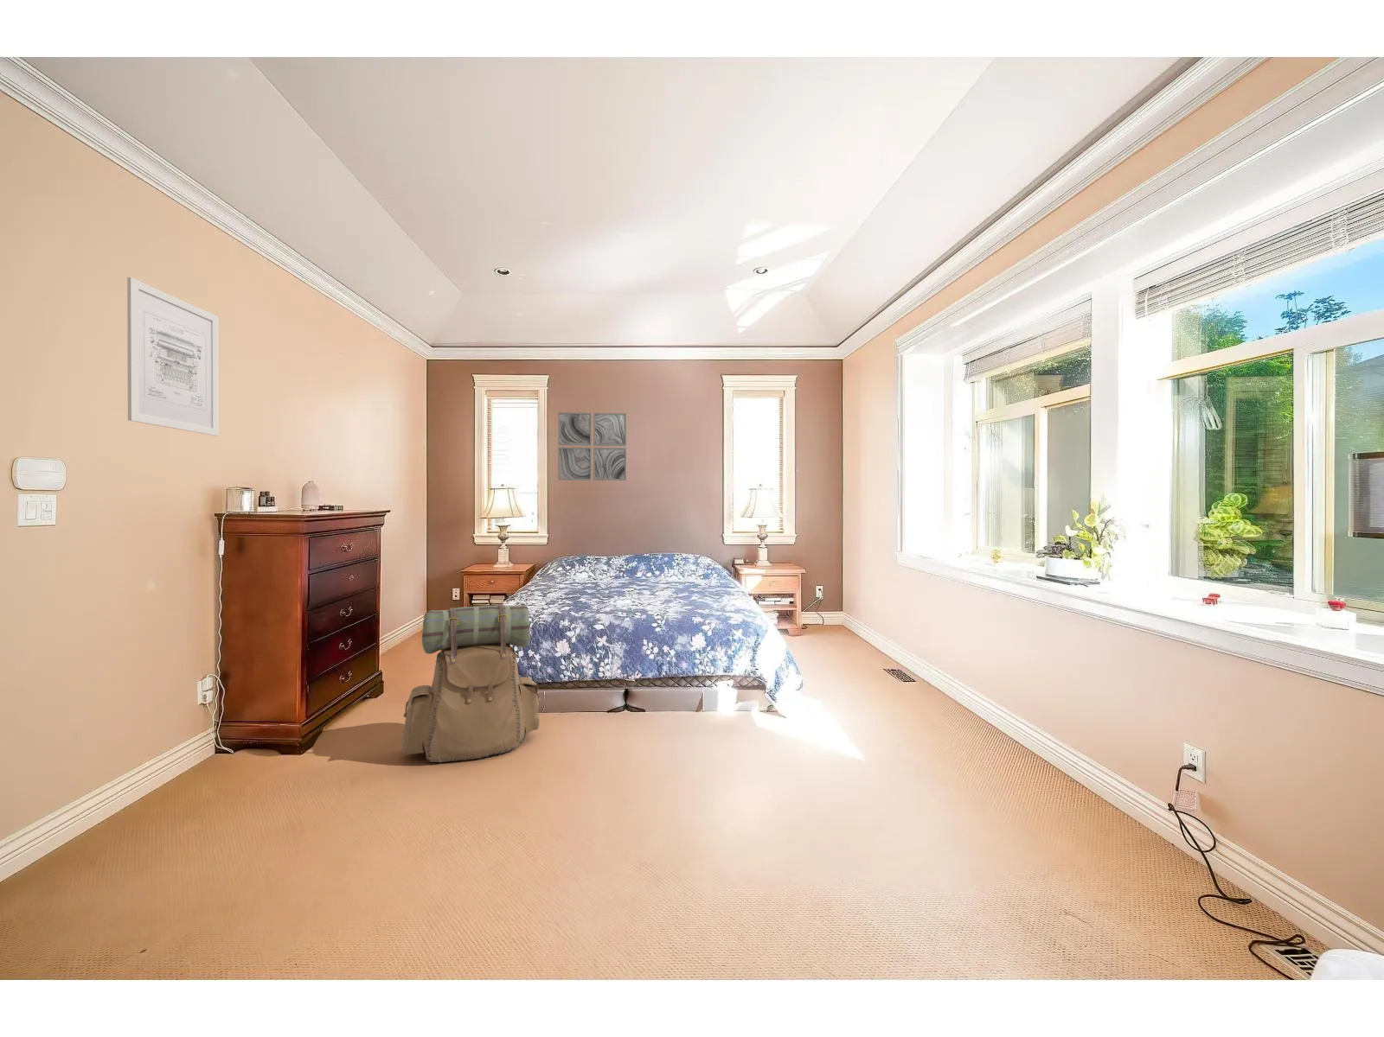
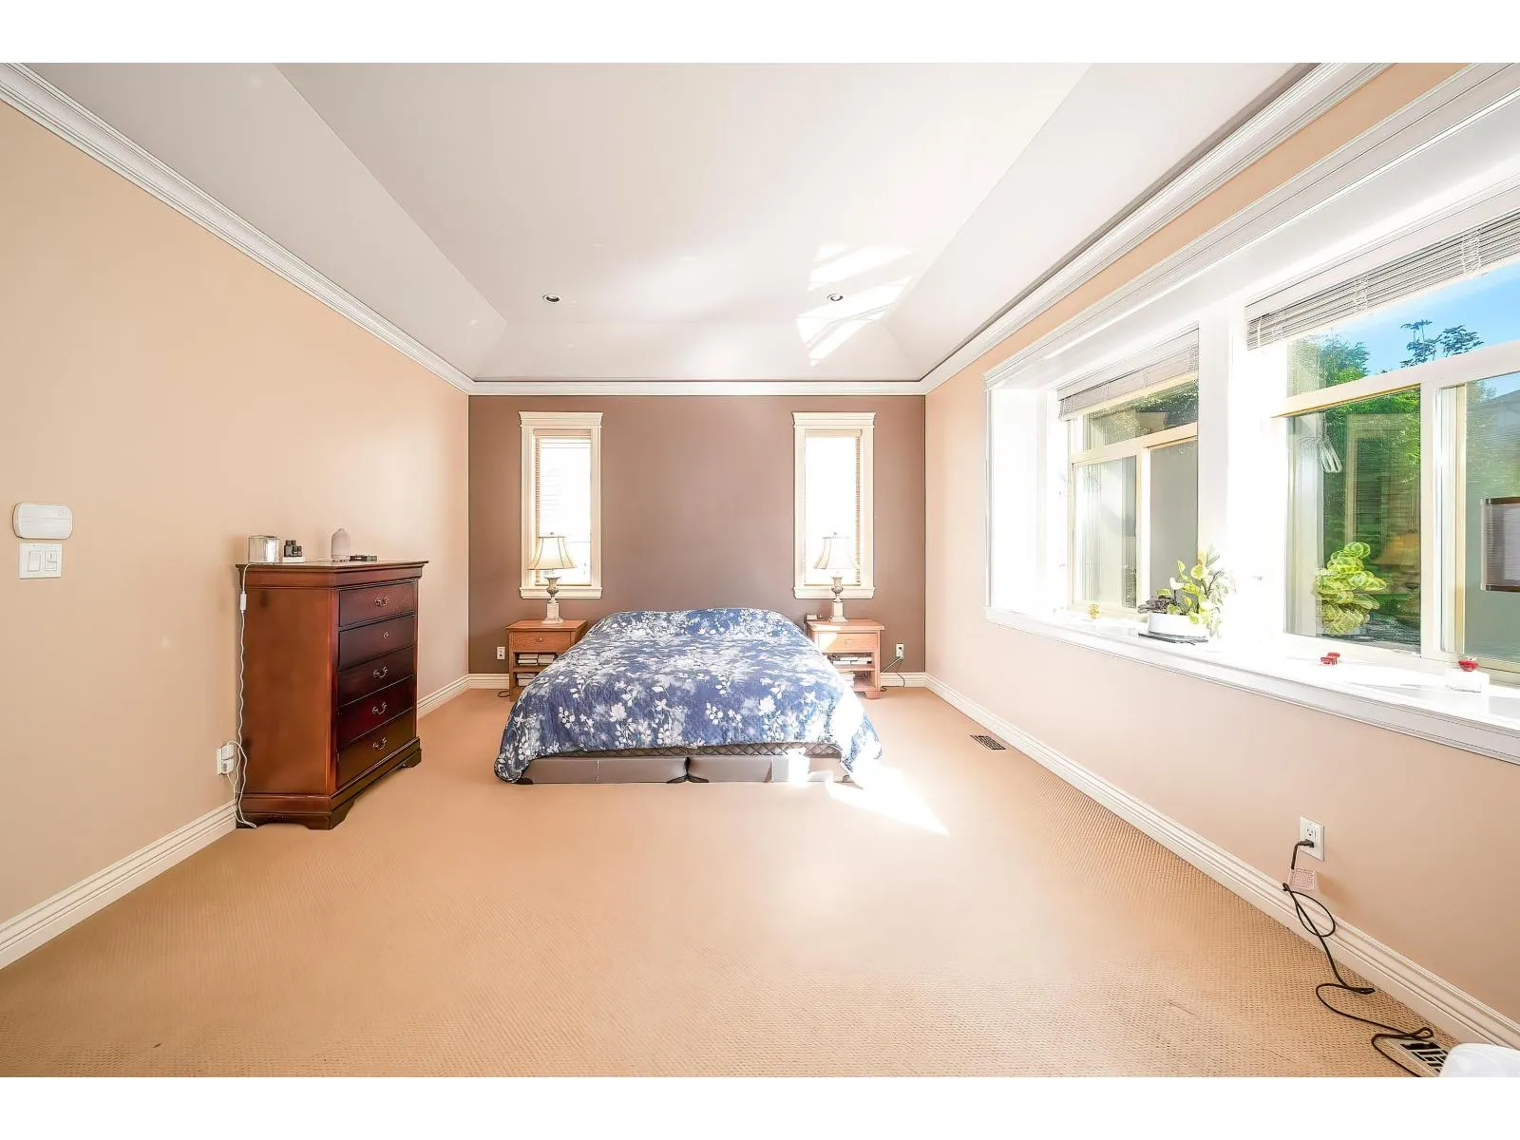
- wall art (594, 446)
- backpack (479, 672)
- wall art (177, 364)
